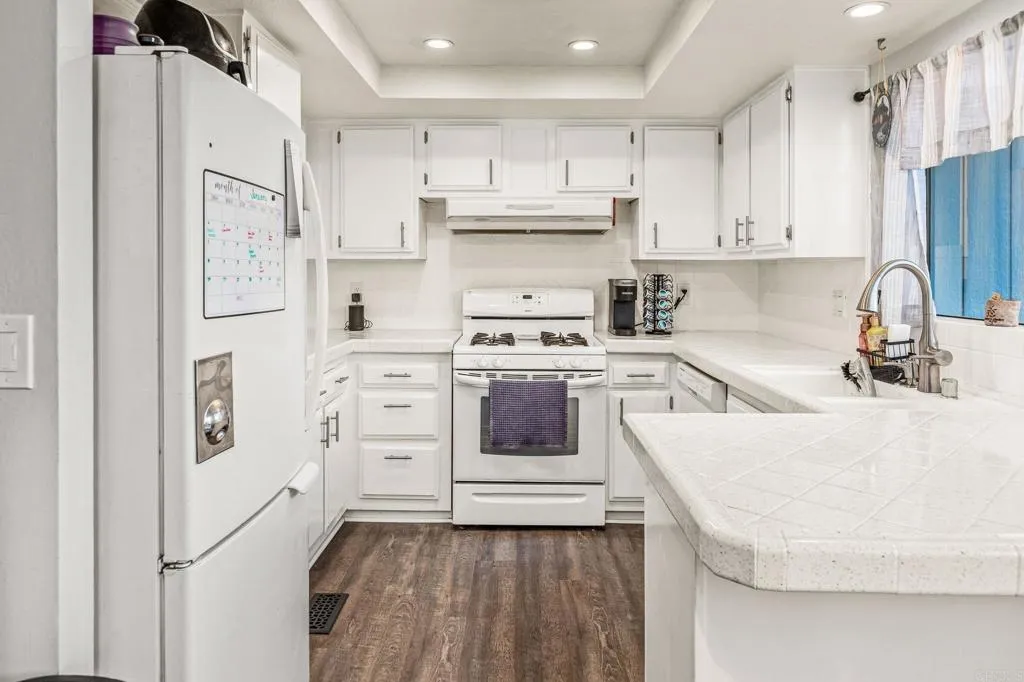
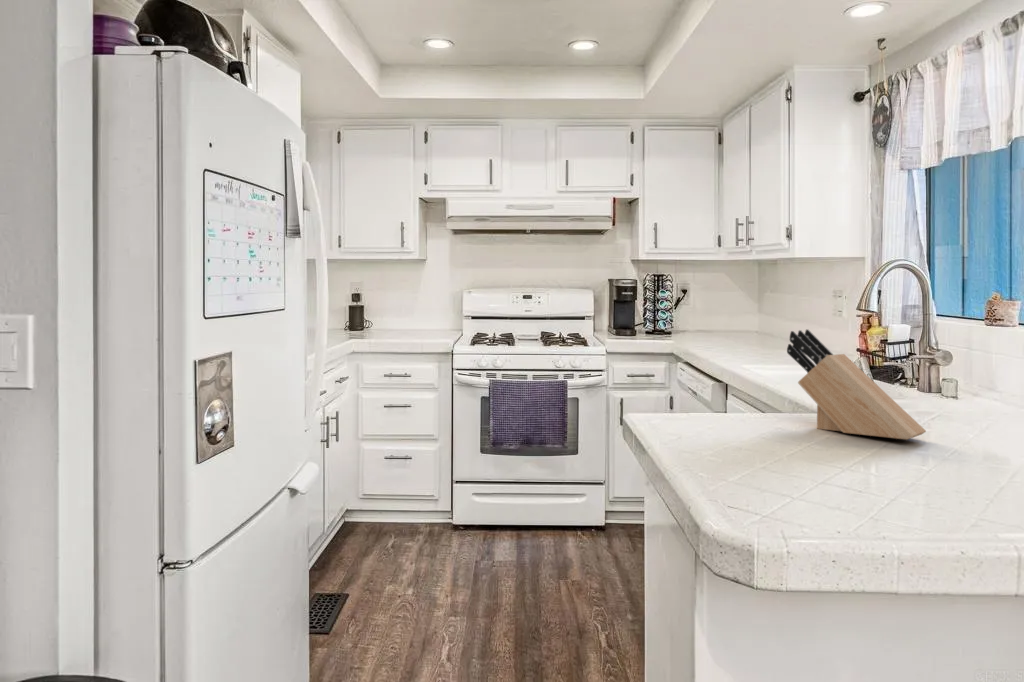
+ knife block (850, 380)
